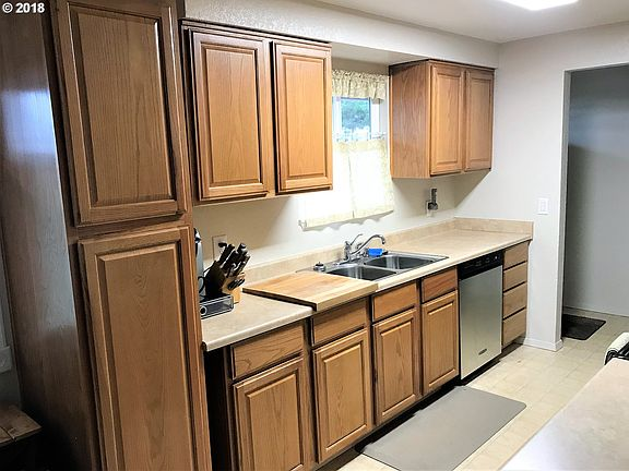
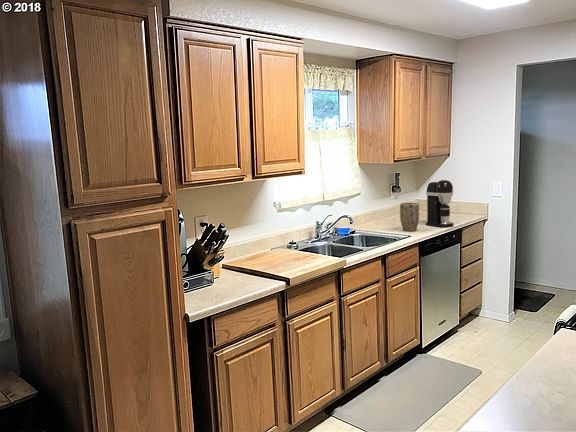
+ coffee maker (439, 202)
+ plant pot (409, 216)
